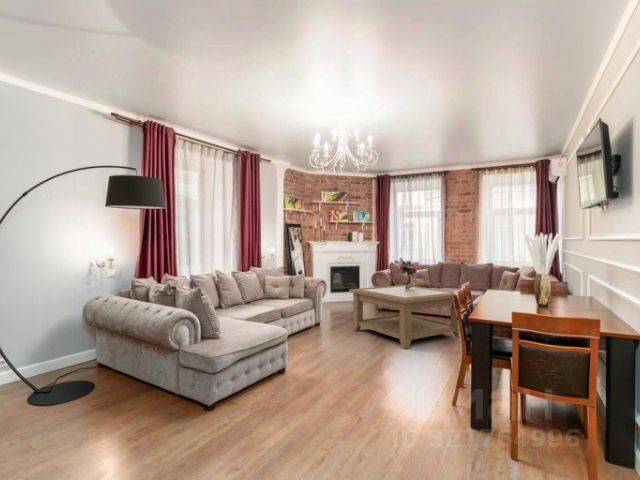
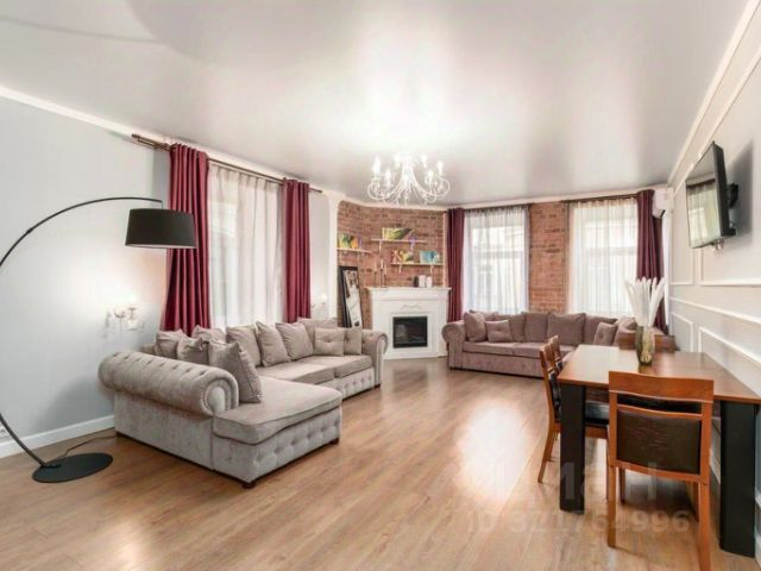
- coffee table (405, 312)
- bouquet (412, 273)
